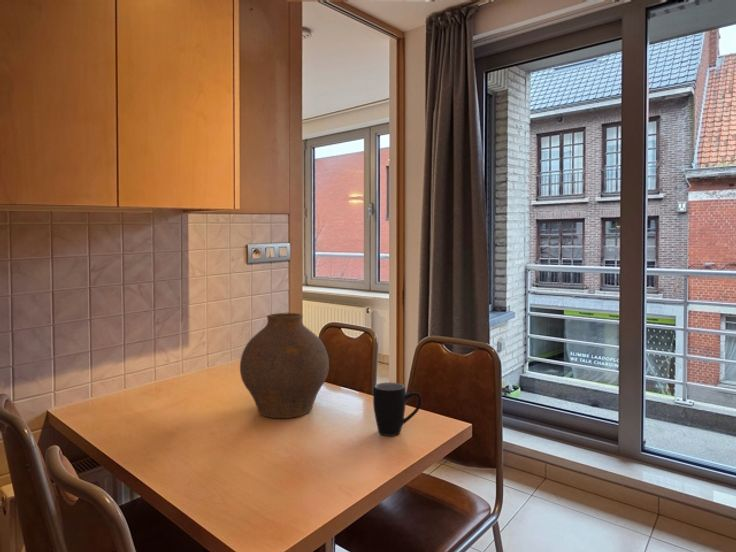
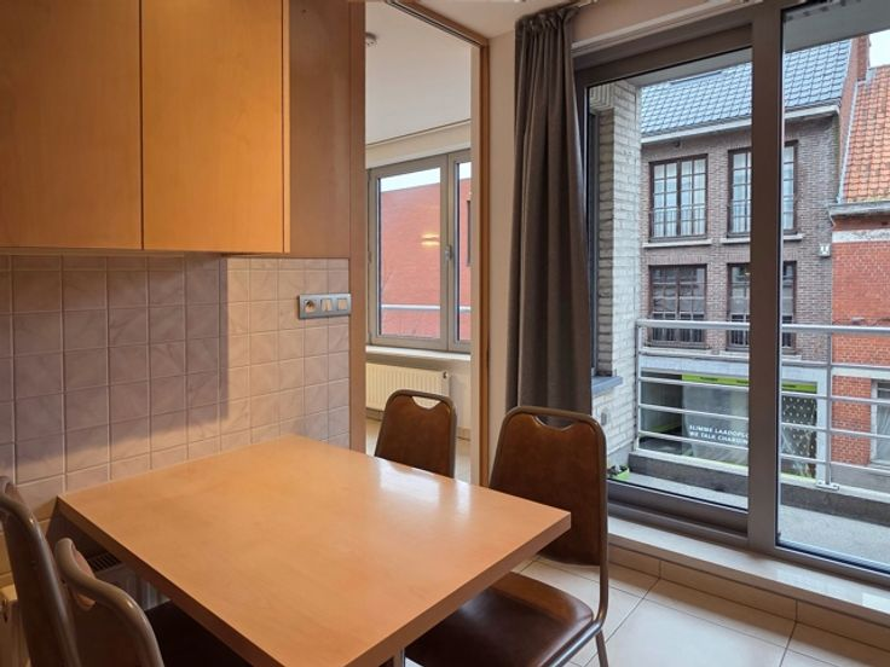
- vase (285, 362)
- mug (397, 409)
